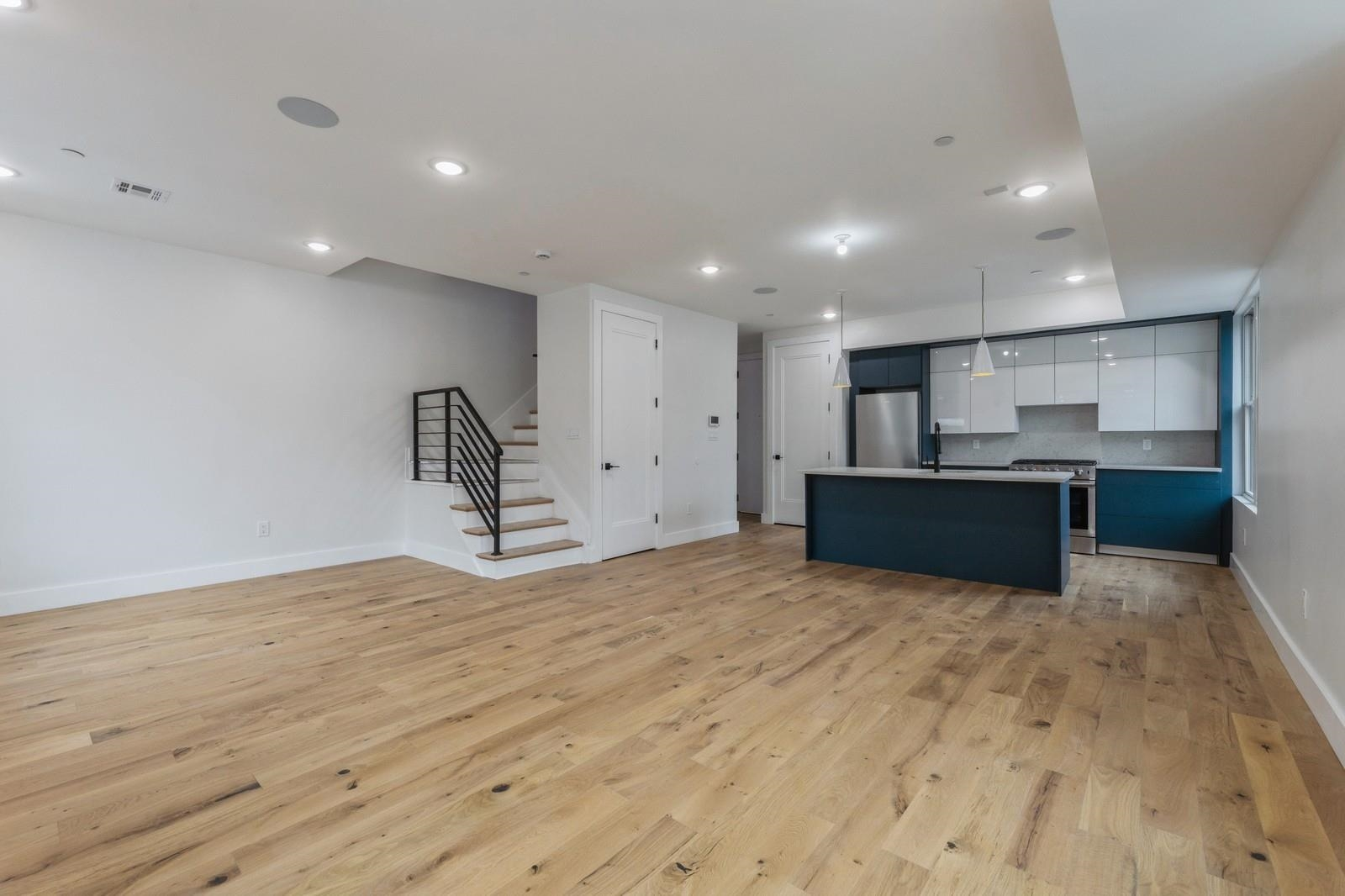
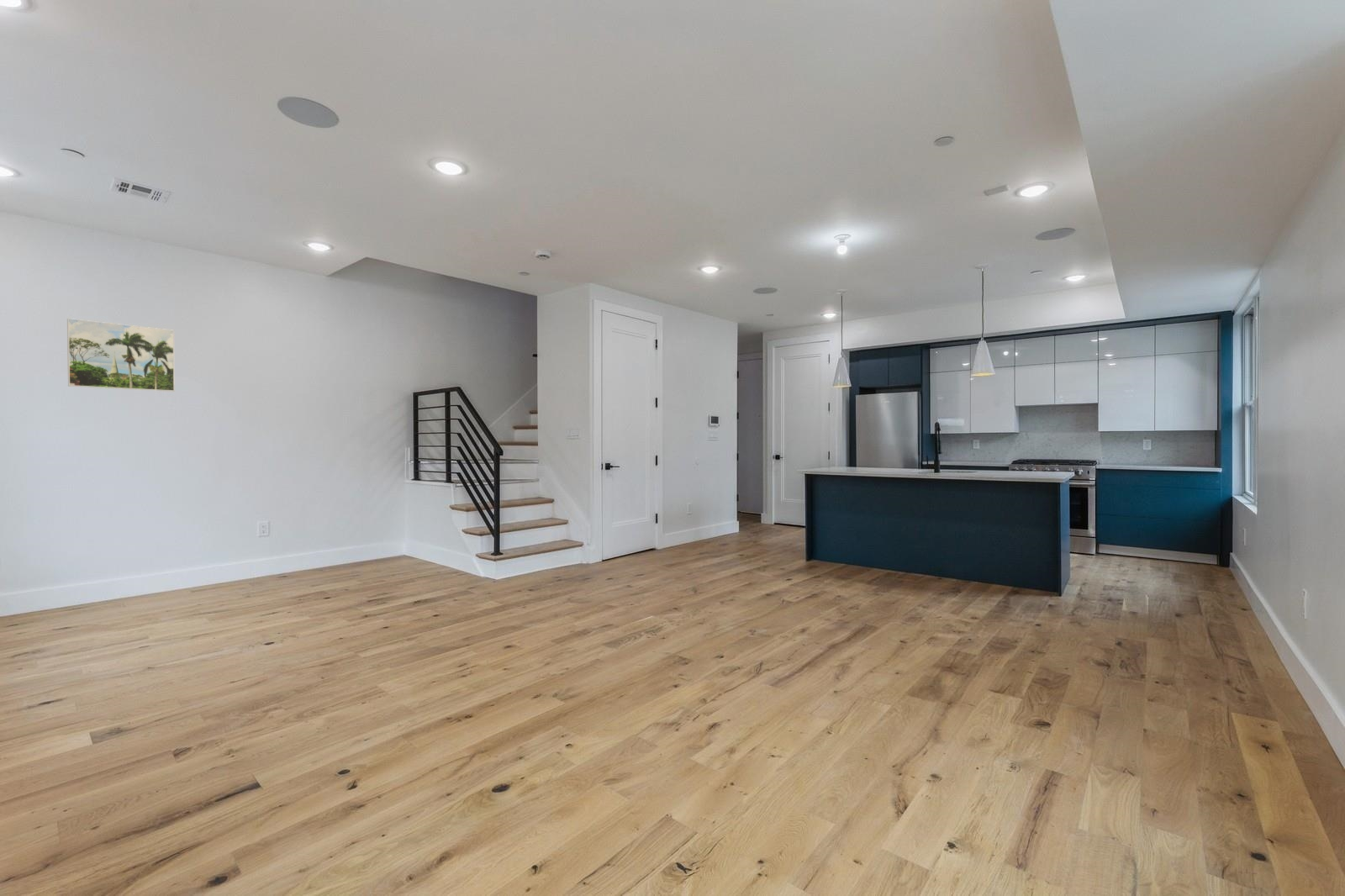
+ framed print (123, 356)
